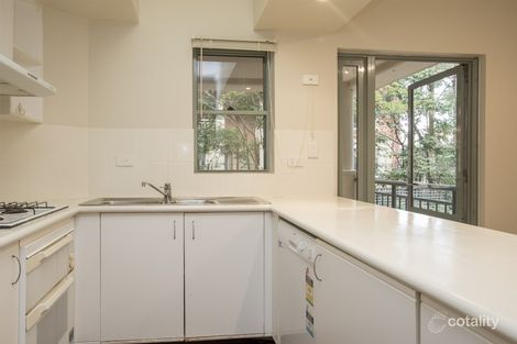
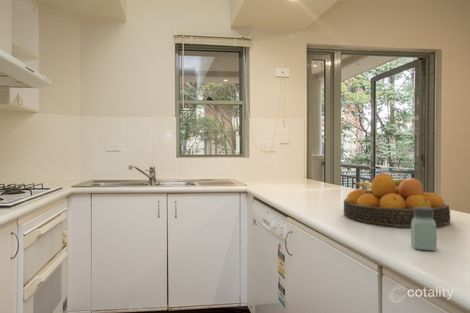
+ saltshaker (423, 228)
+ fruit bowl (393, 195)
